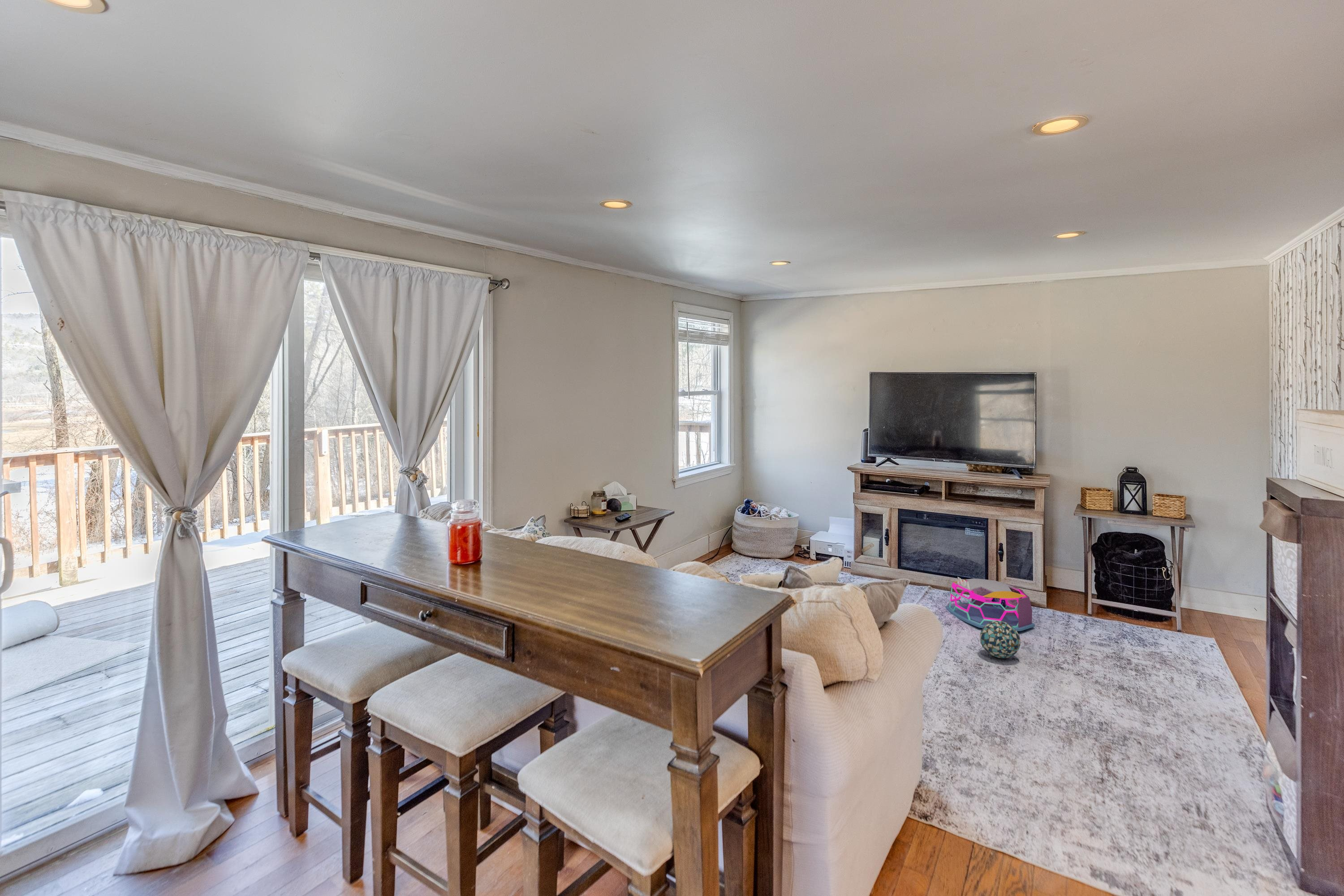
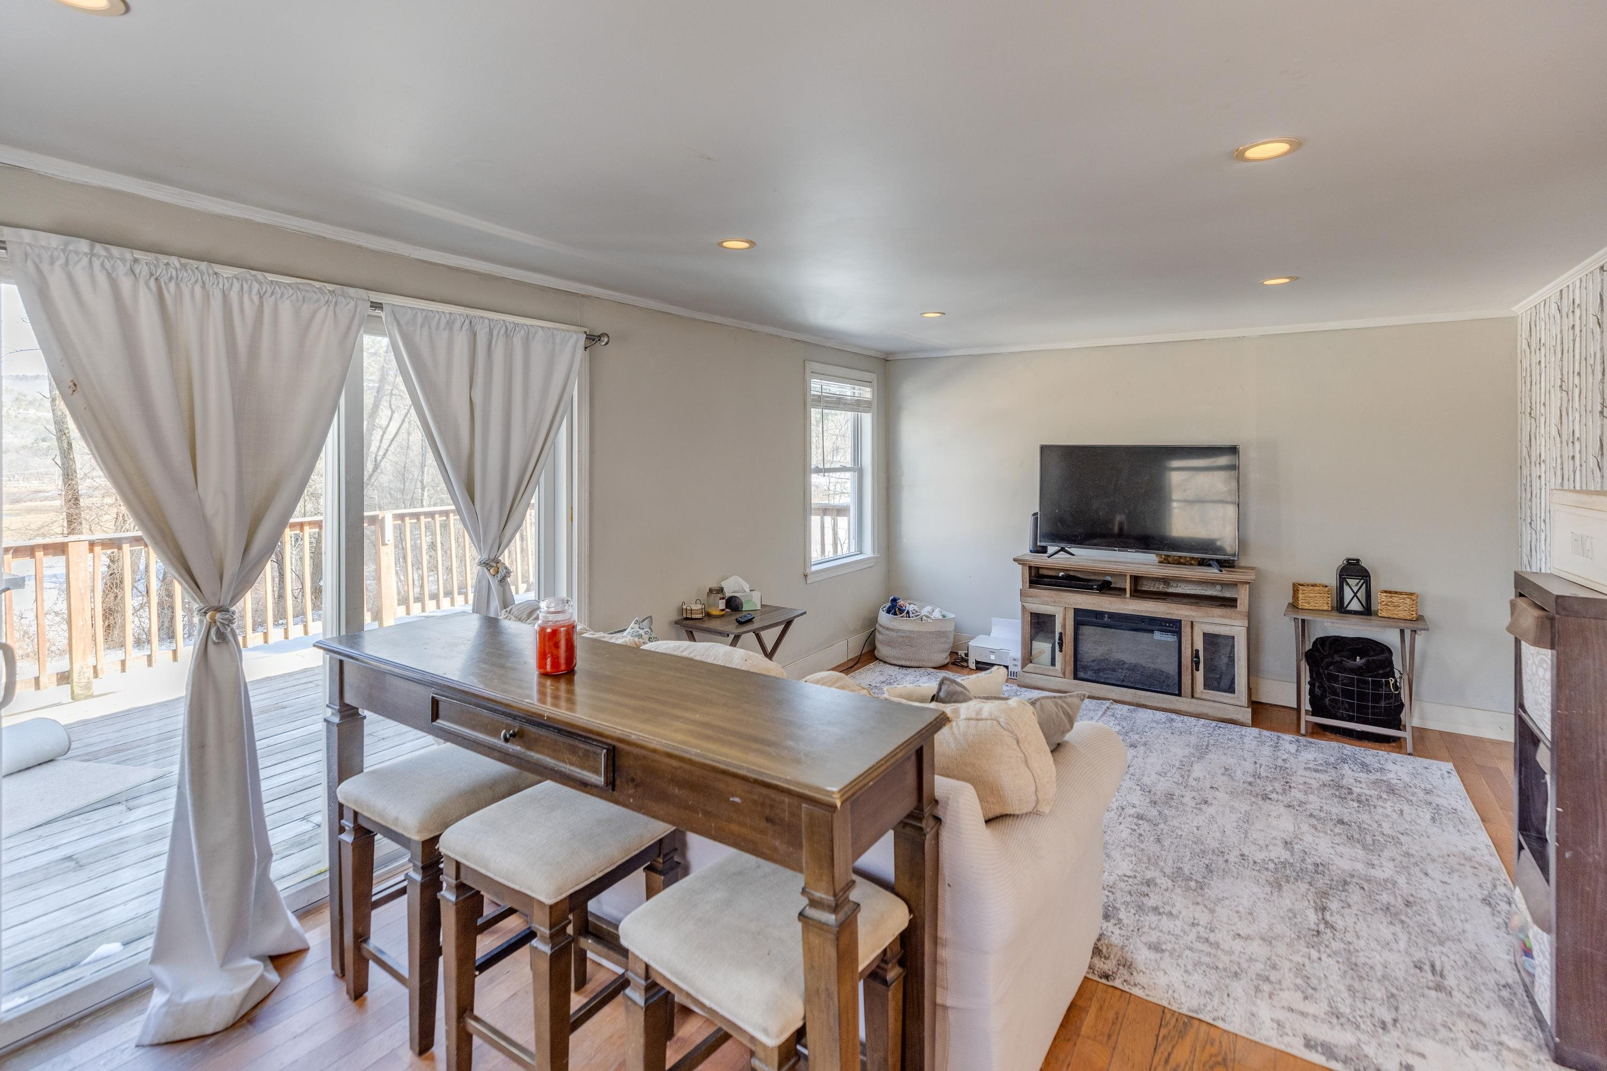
- decorative ball (999, 639)
- storage bin (987, 598)
